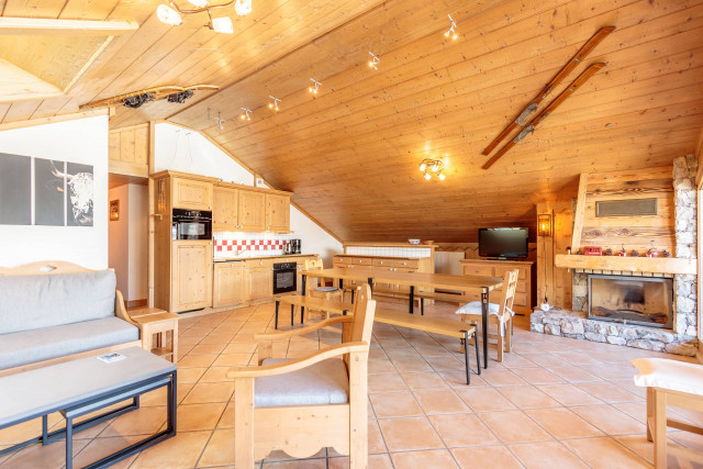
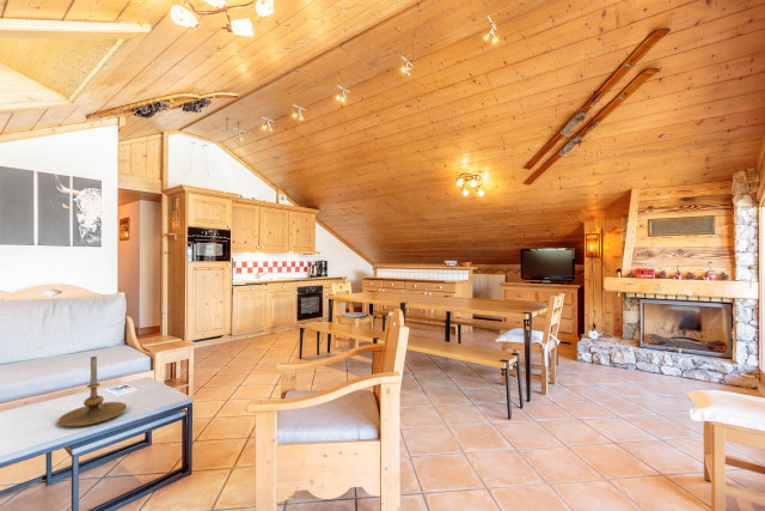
+ candle holder (93, 385)
